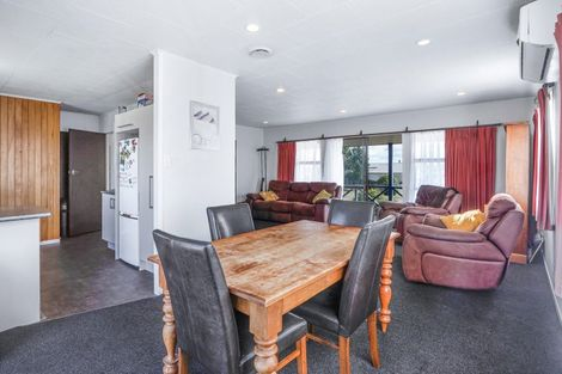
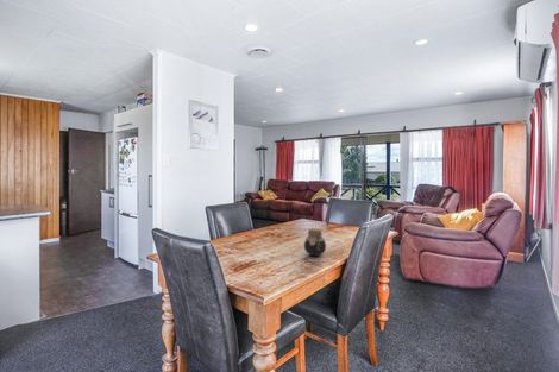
+ jar (314, 242)
